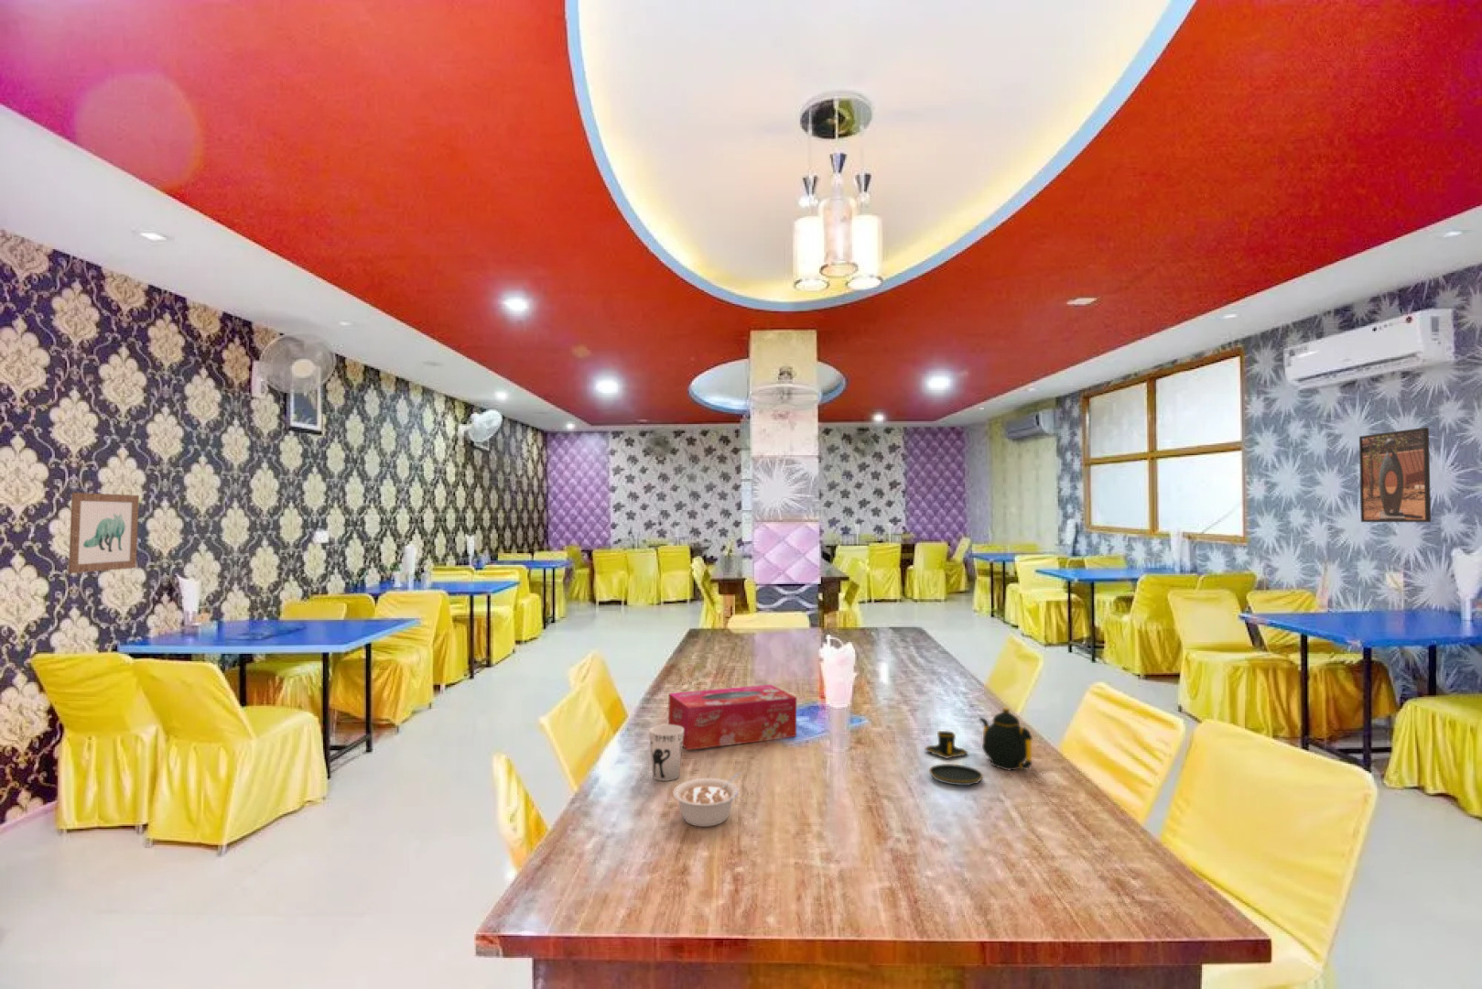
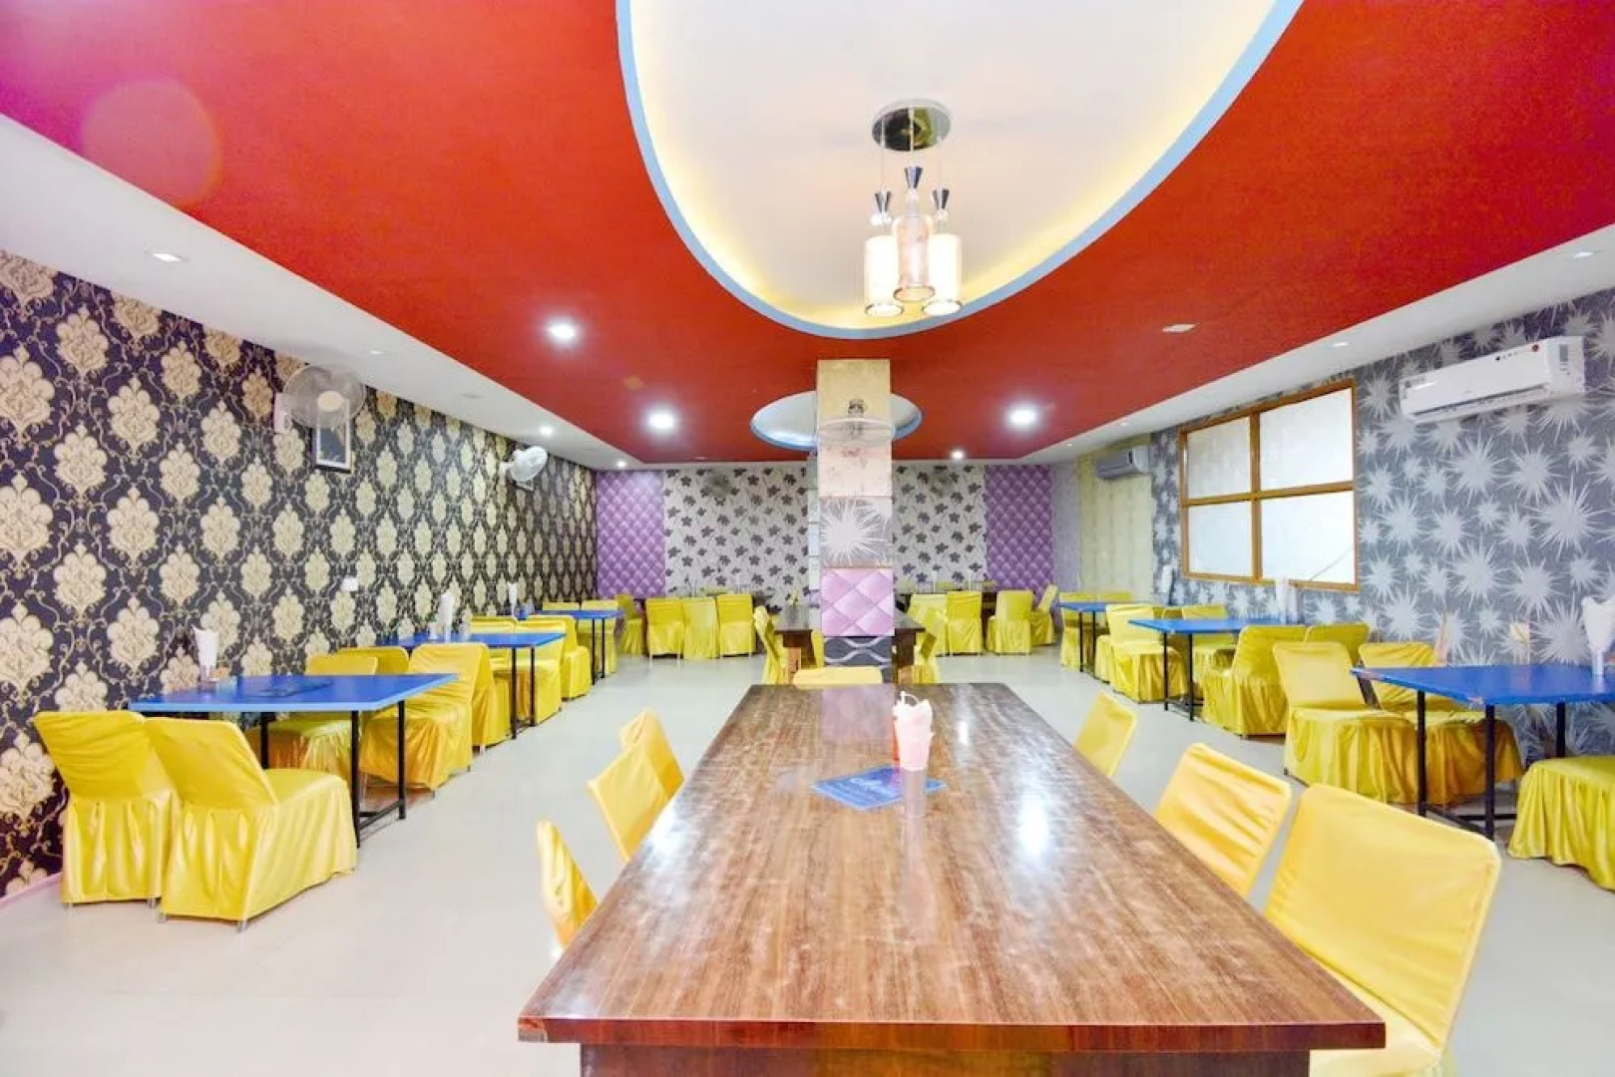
- wall art (105, 532)
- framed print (1393, 476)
- tissue box (732, 714)
- cup (665, 753)
- legume (706, 799)
- teapot (955, 736)
